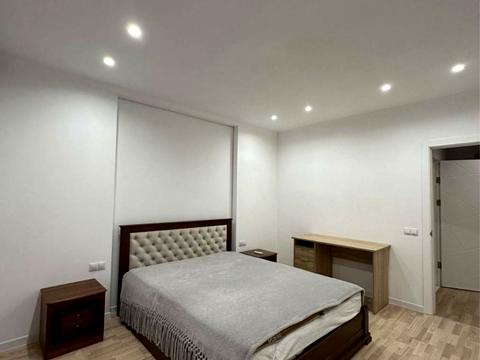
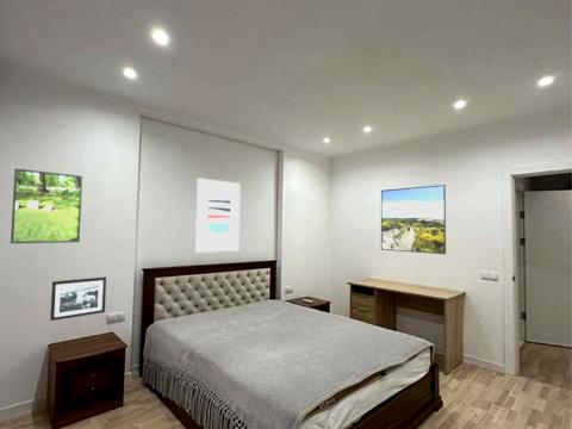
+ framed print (48, 207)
+ wall art (218, 216)
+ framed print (410, 219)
+ picture frame (79, 297)
